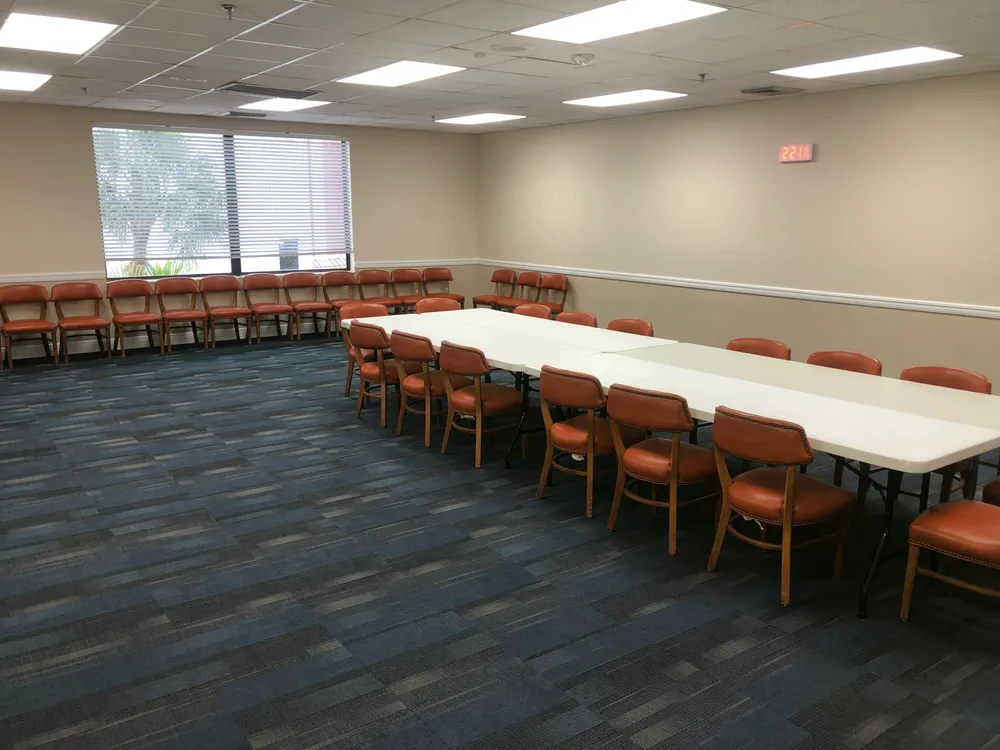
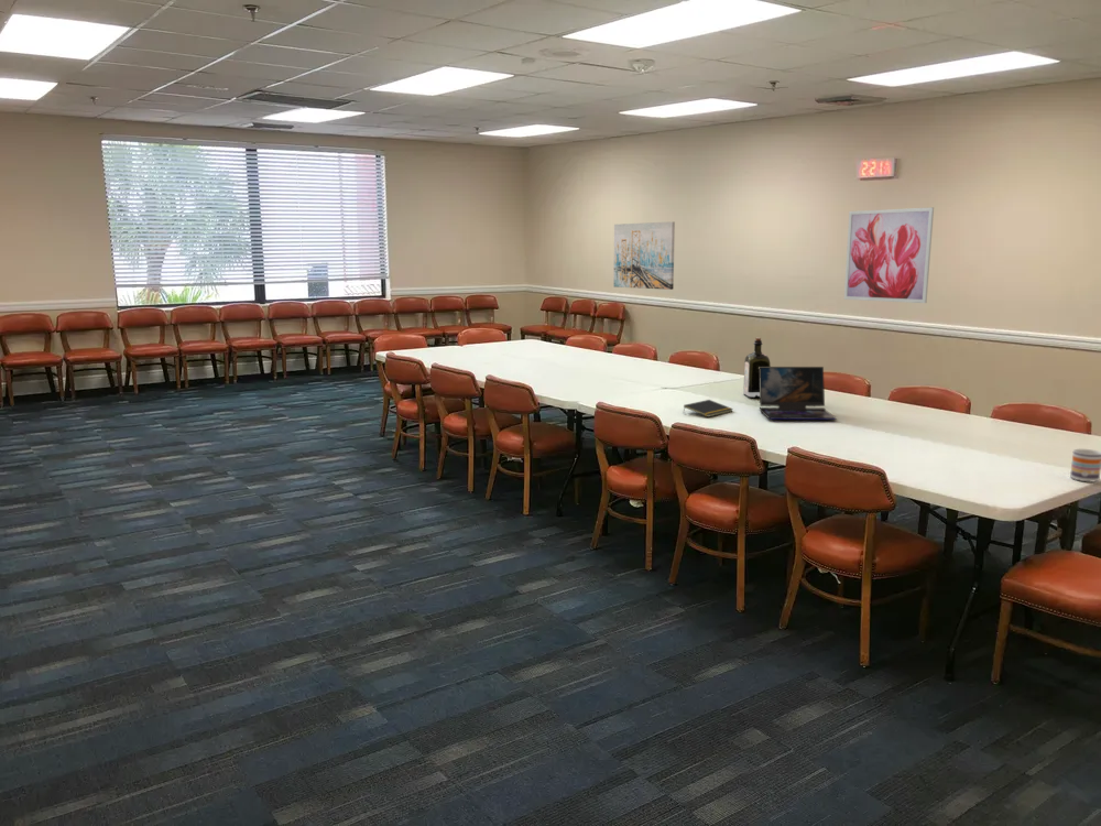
+ wall art (886, 256)
+ laptop (796, 392)
+ notepad (708, 407)
+ mug (1084, 464)
+ wall art (642, 256)
+ liquor (756, 367)
